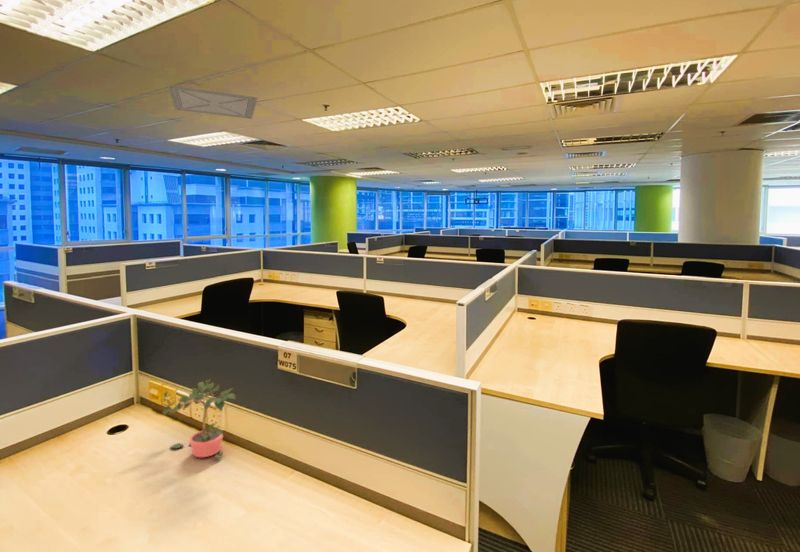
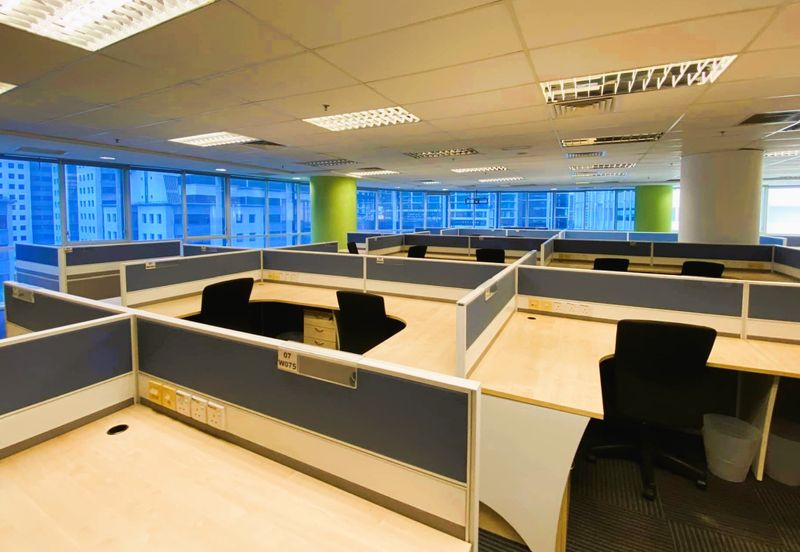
- potted plant (203, 416)
- ceiling vent (214, 104)
